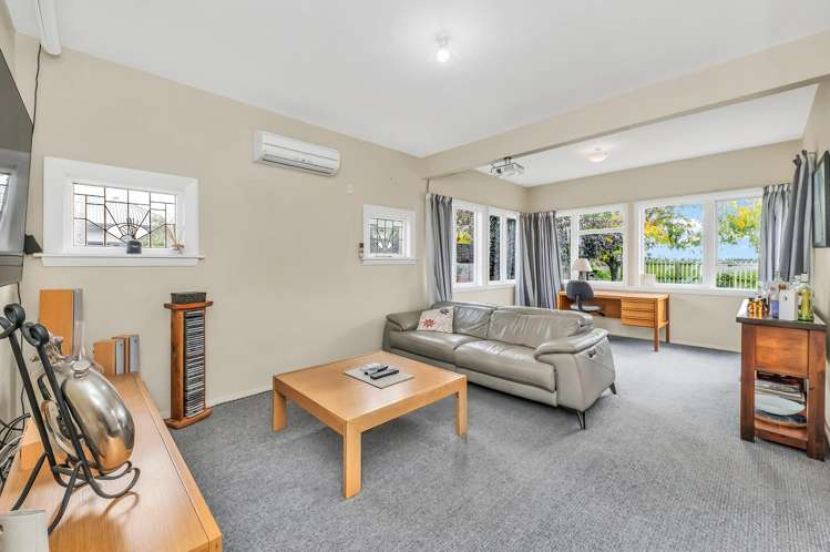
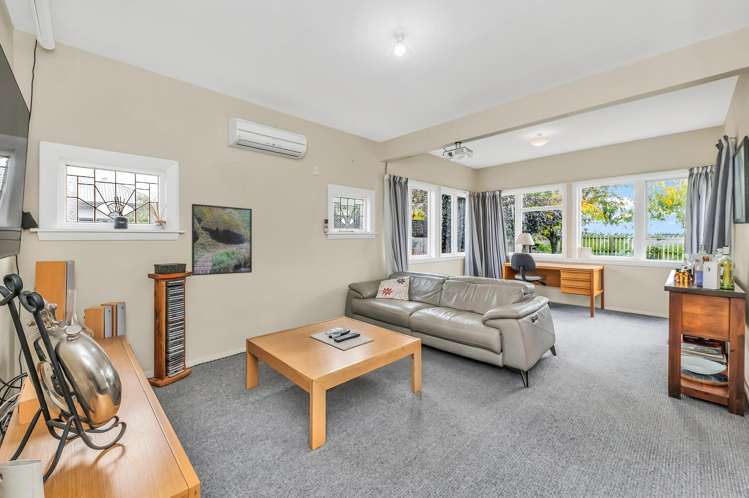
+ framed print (223, 240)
